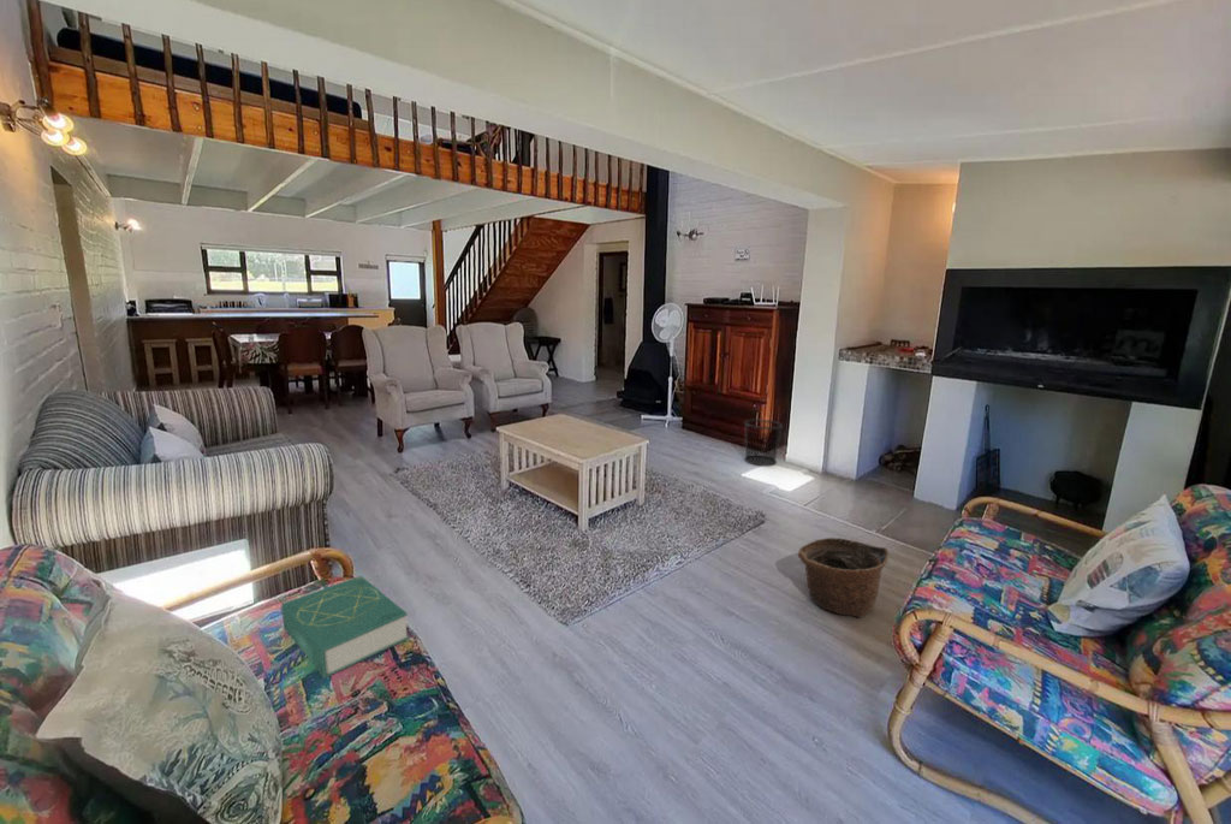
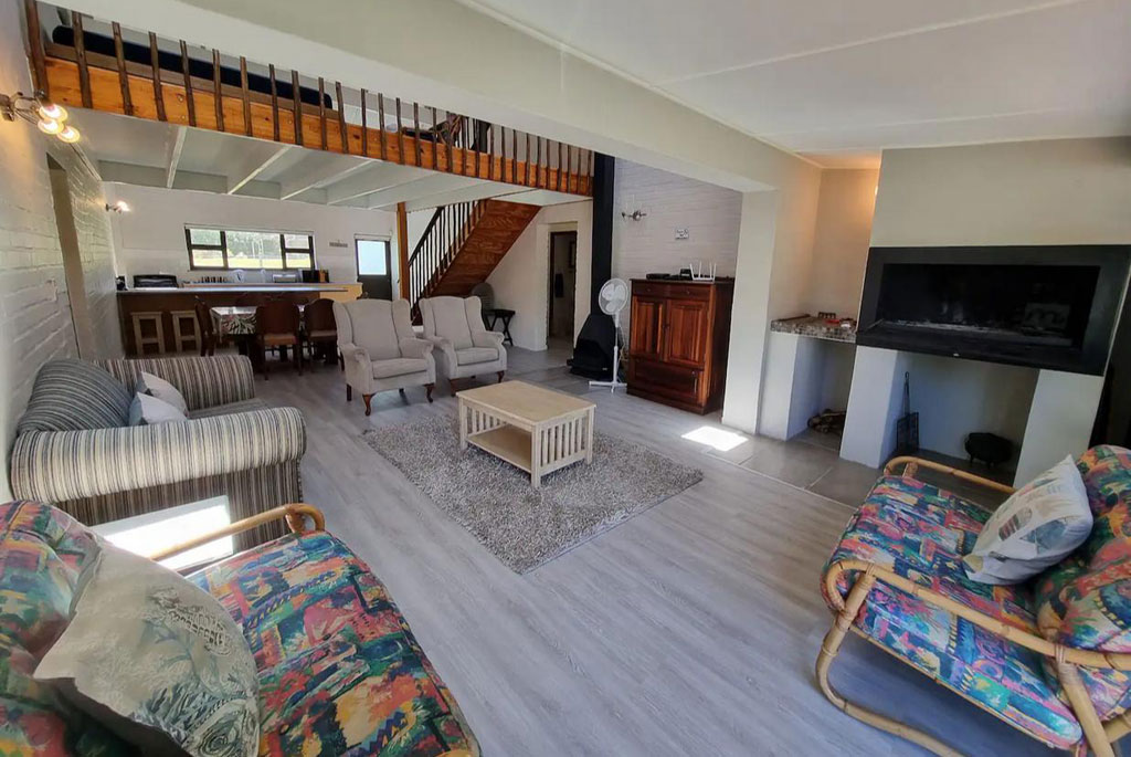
- book (344, 621)
- waste bin (761, 441)
- basket (840, 574)
